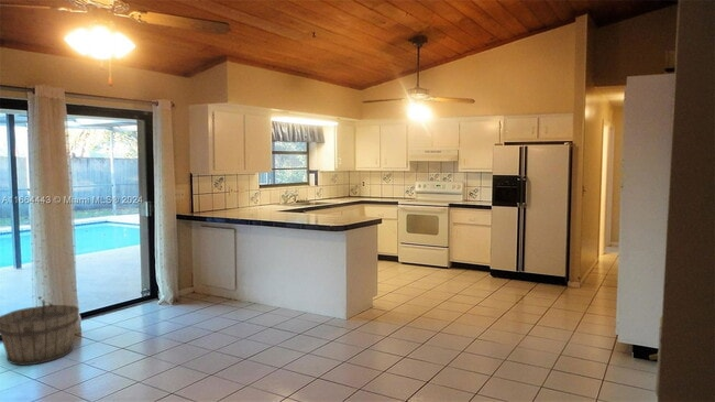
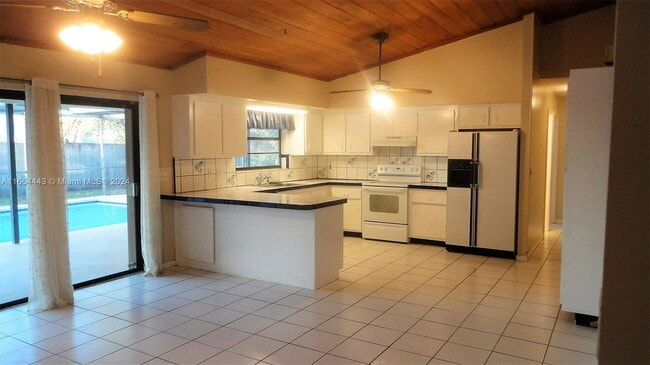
- wooden bucket (40, 326)
